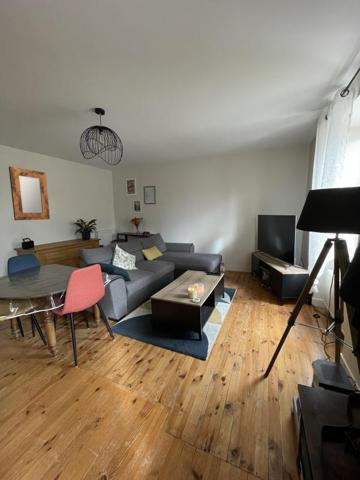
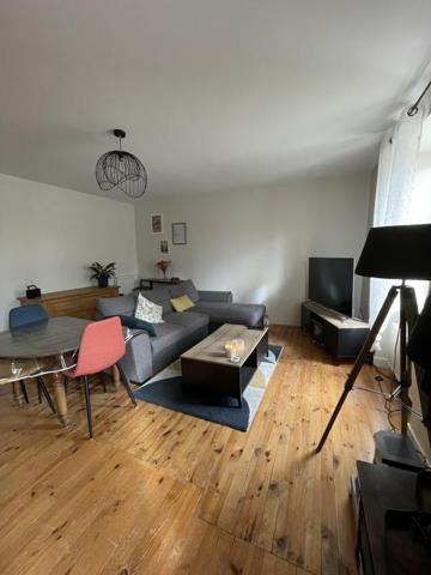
- home mirror (31, 195)
